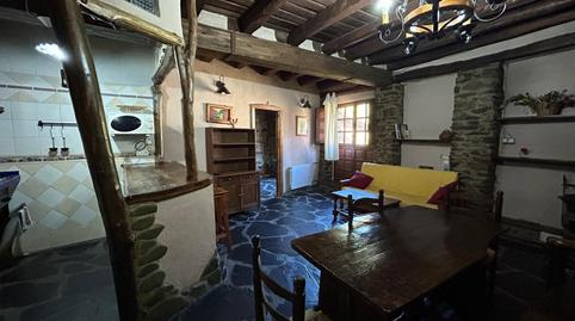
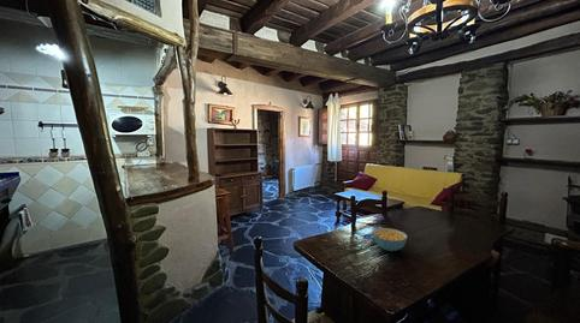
+ cereal bowl (389, 241)
